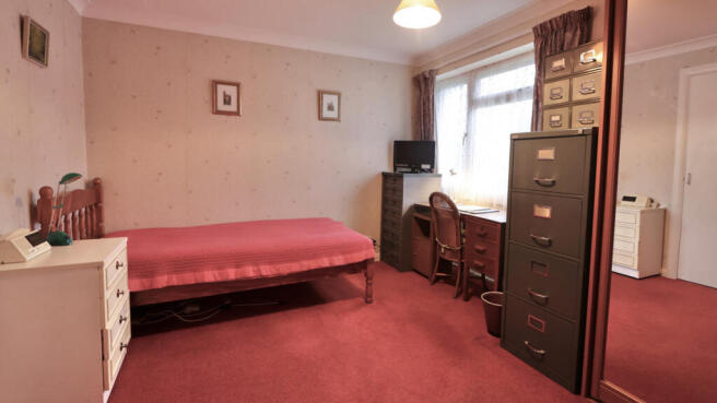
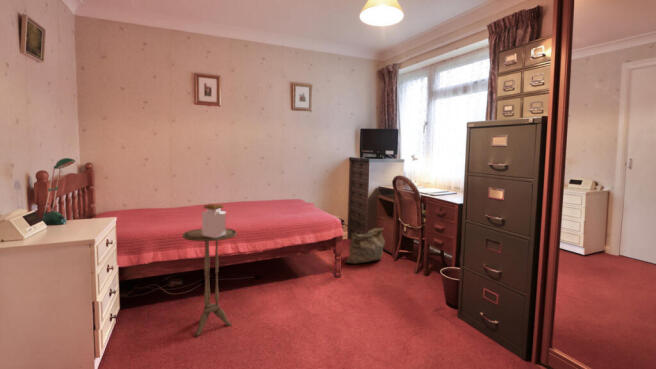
+ side table (208, 279)
+ bag (365, 244)
+ decorative jar (214, 220)
